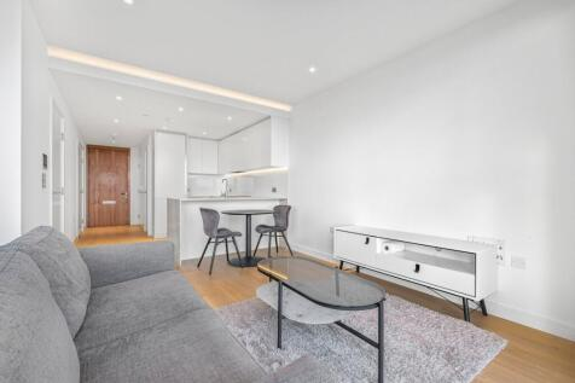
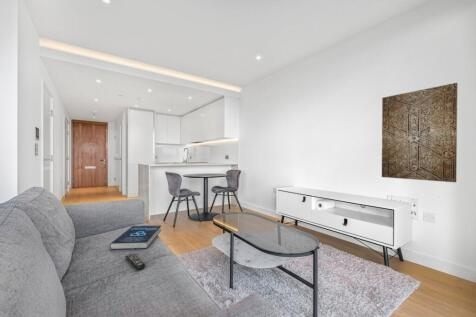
+ wall art (415, 135)
+ book (138, 236)
+ remote control (134, 260)
